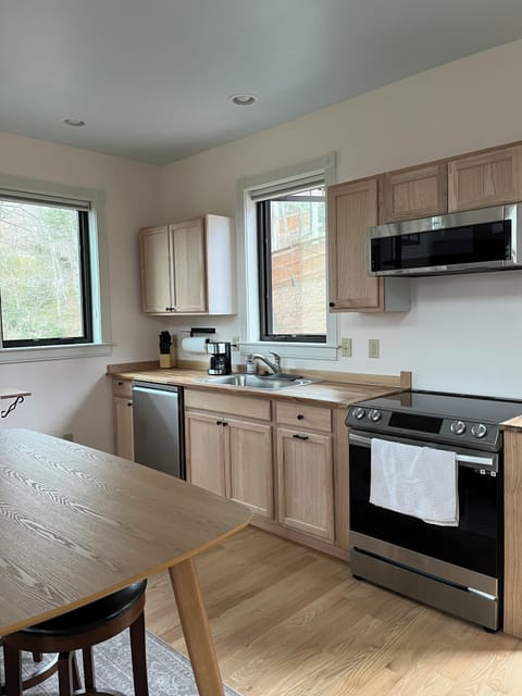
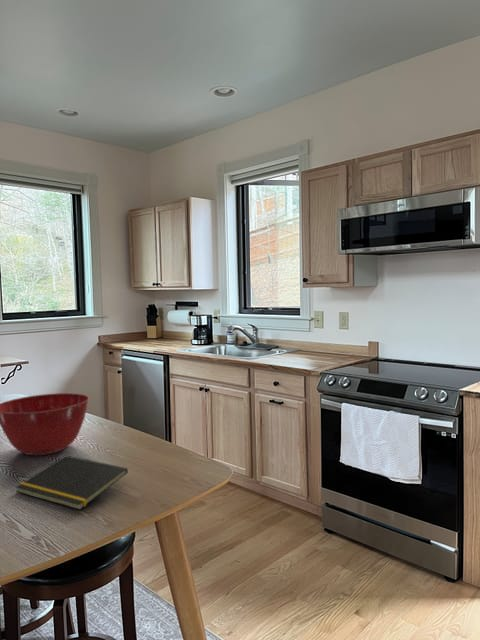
+ mixing bowl (44, 425)
+ notepad (72, 479)
